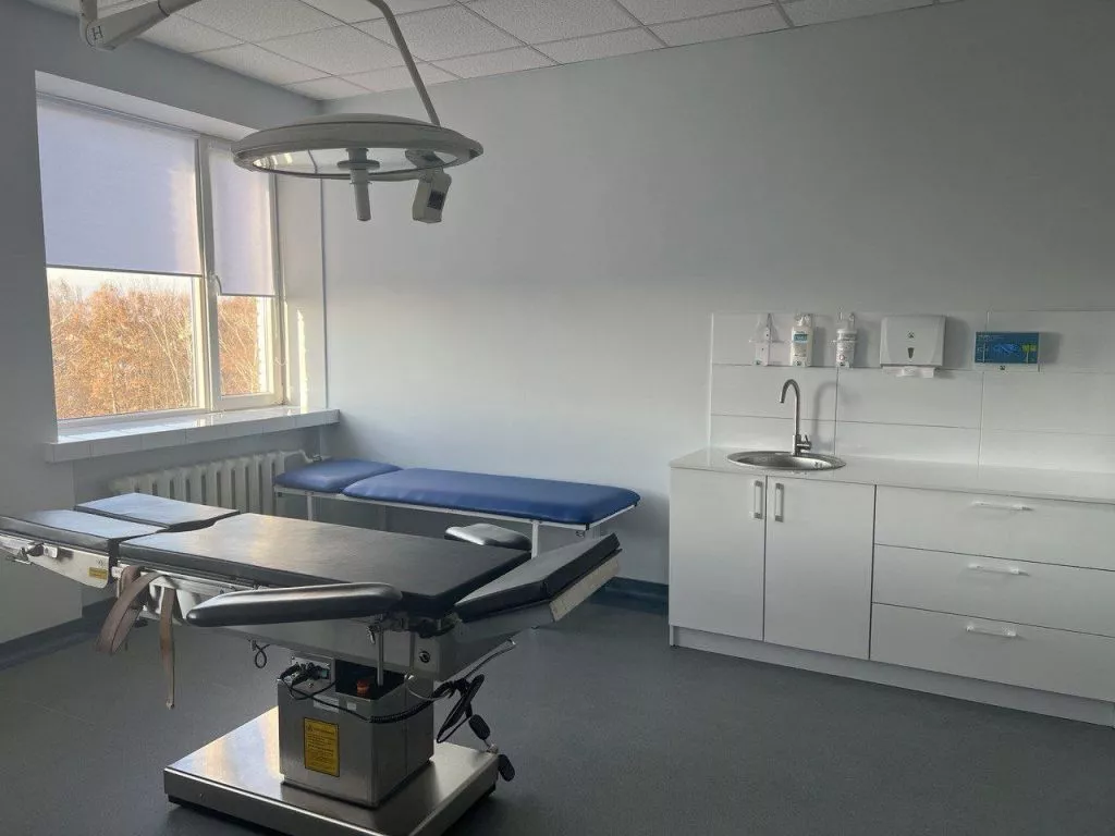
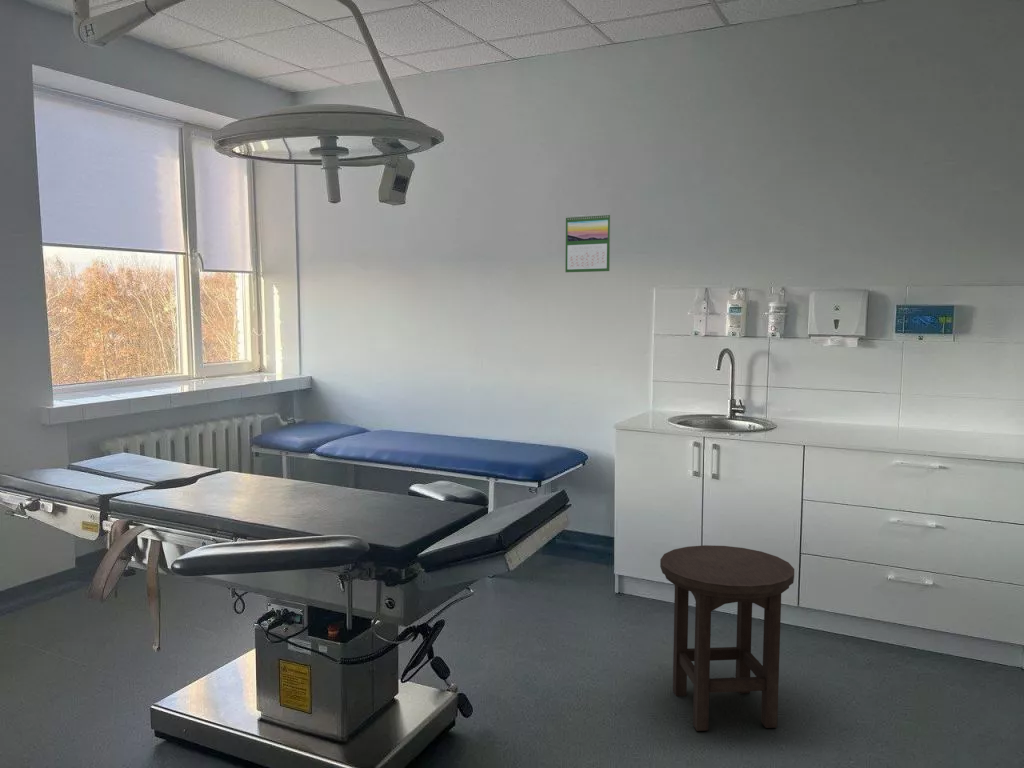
+ calendar (587, 242)
+ stool (724, 647)
